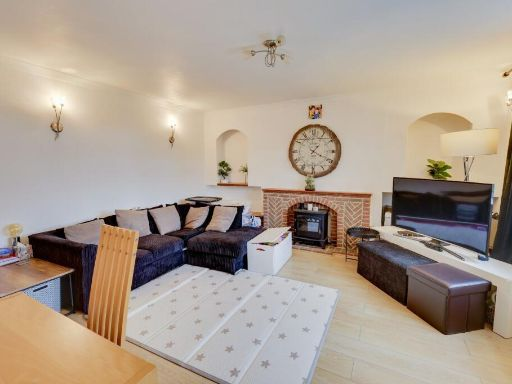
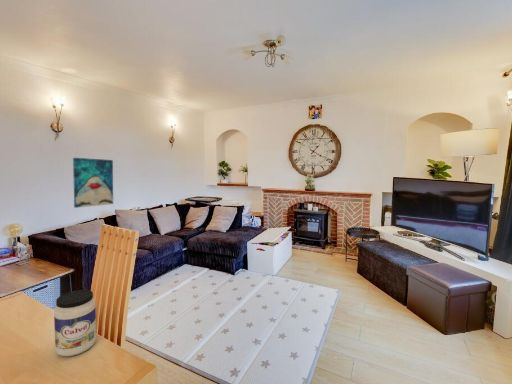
+ jar (75, 321)
+ wall art (94, 182)
